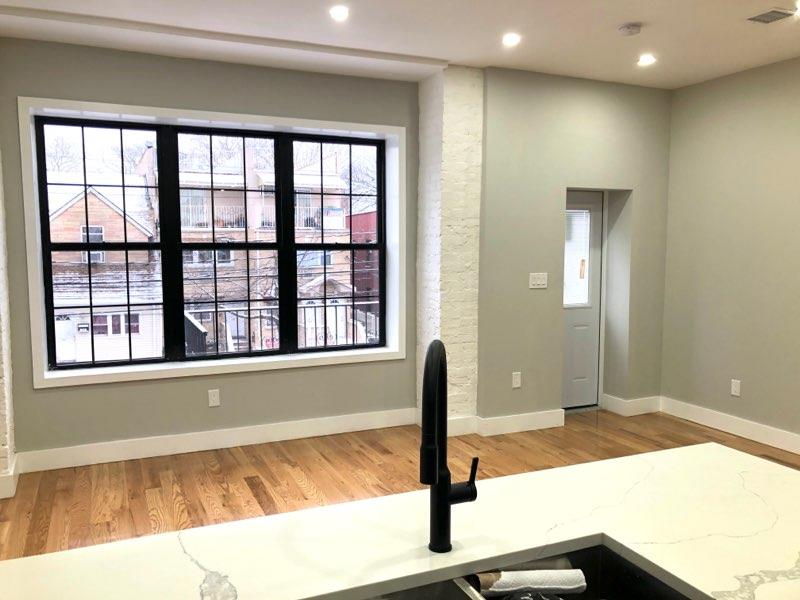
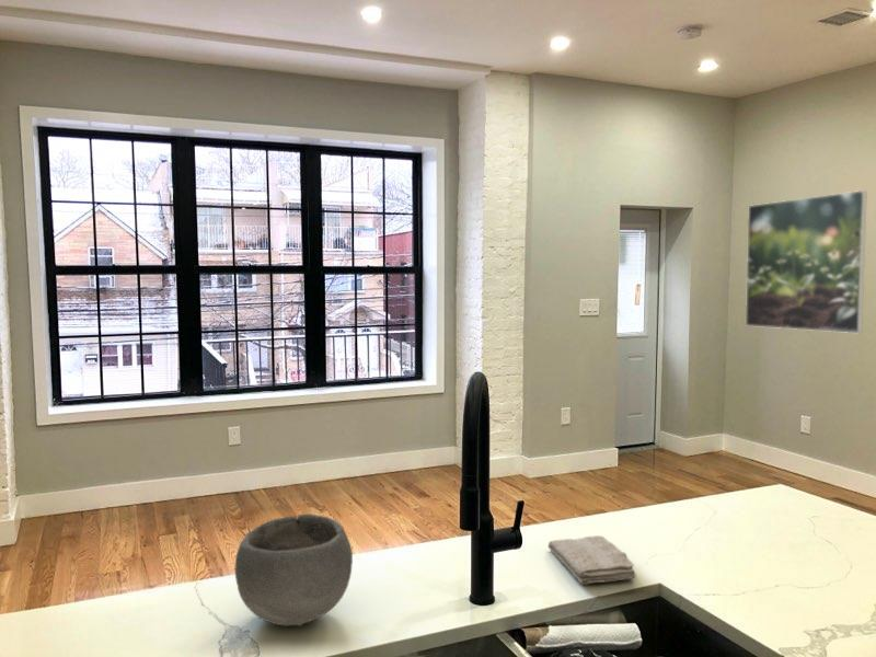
+ bowl (293, 573)
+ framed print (800, 264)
+ washcloth (590, 556)
